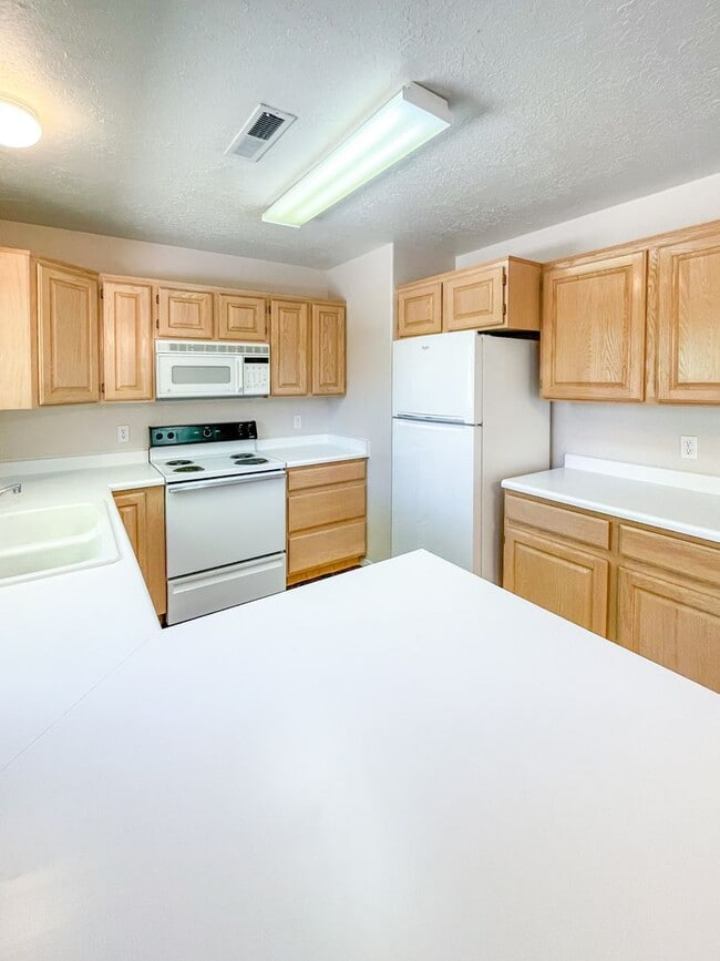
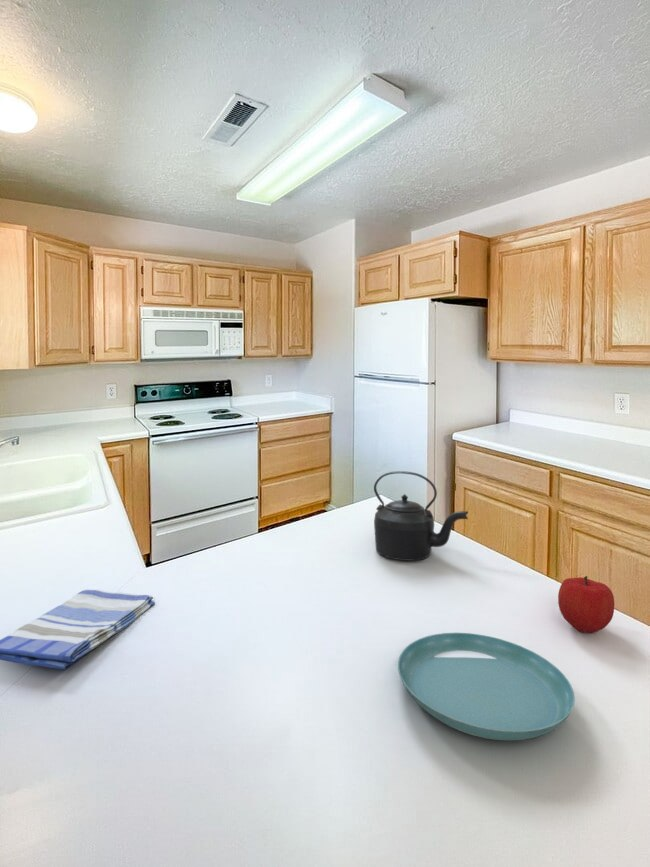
+ dish towel (77, 622)
+ fruit (585, 603)
+ saucer (480, 682)
+ kettle (419, 513)
